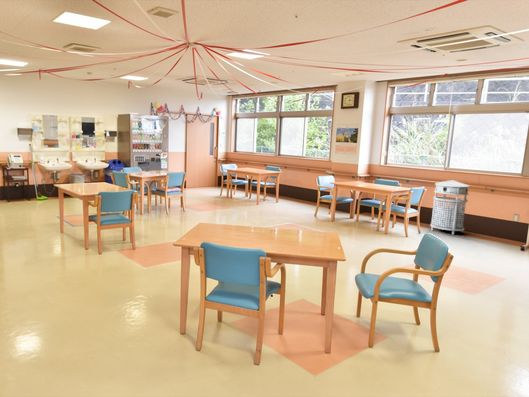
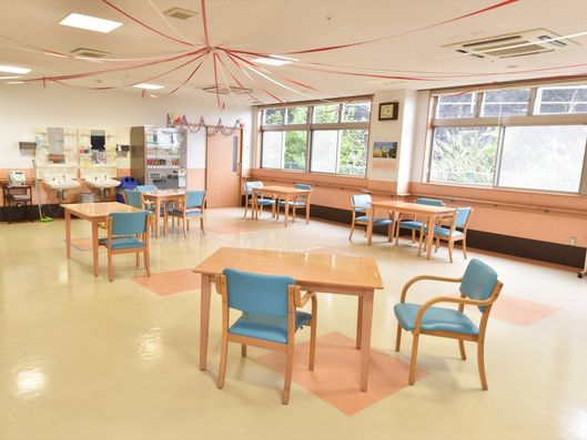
- trash can (449, 205)
